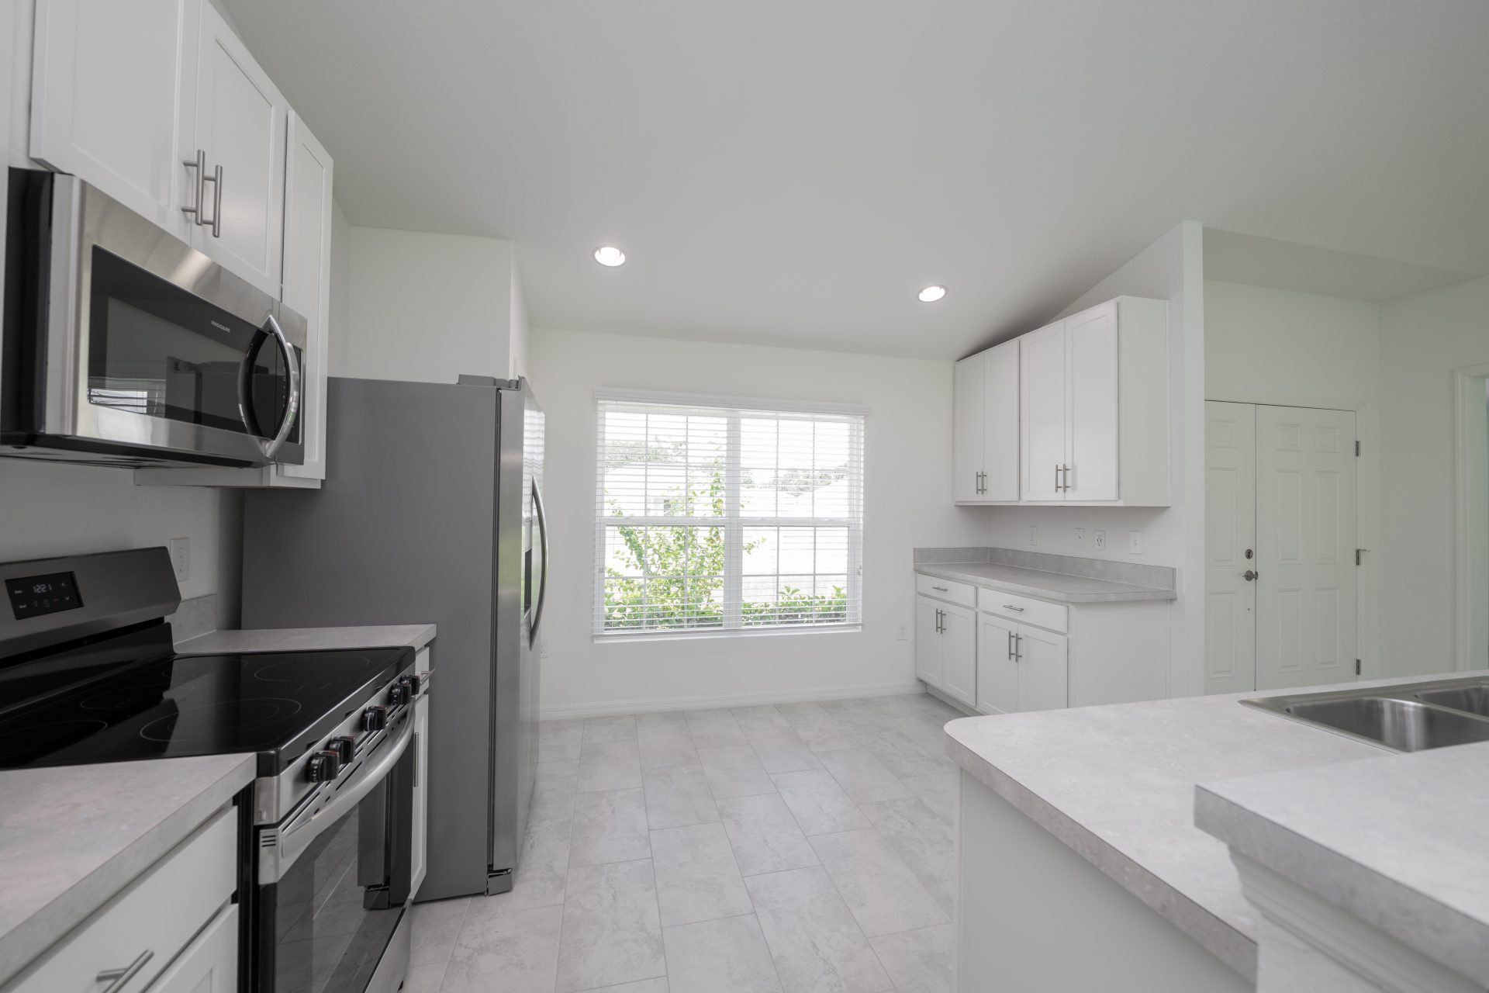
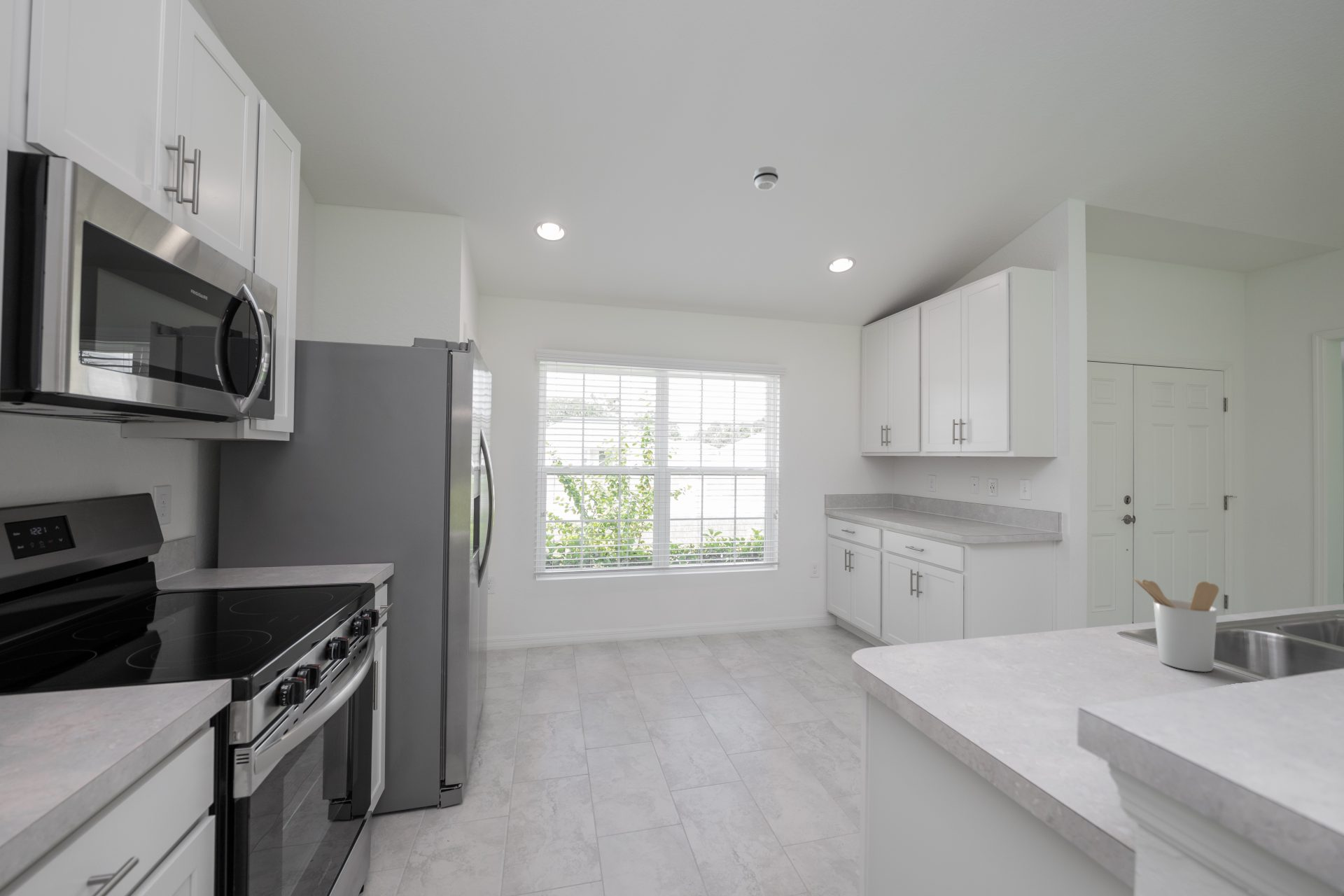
+ utensil holder (1172, 620)
+ smoke detector (766, 178)
